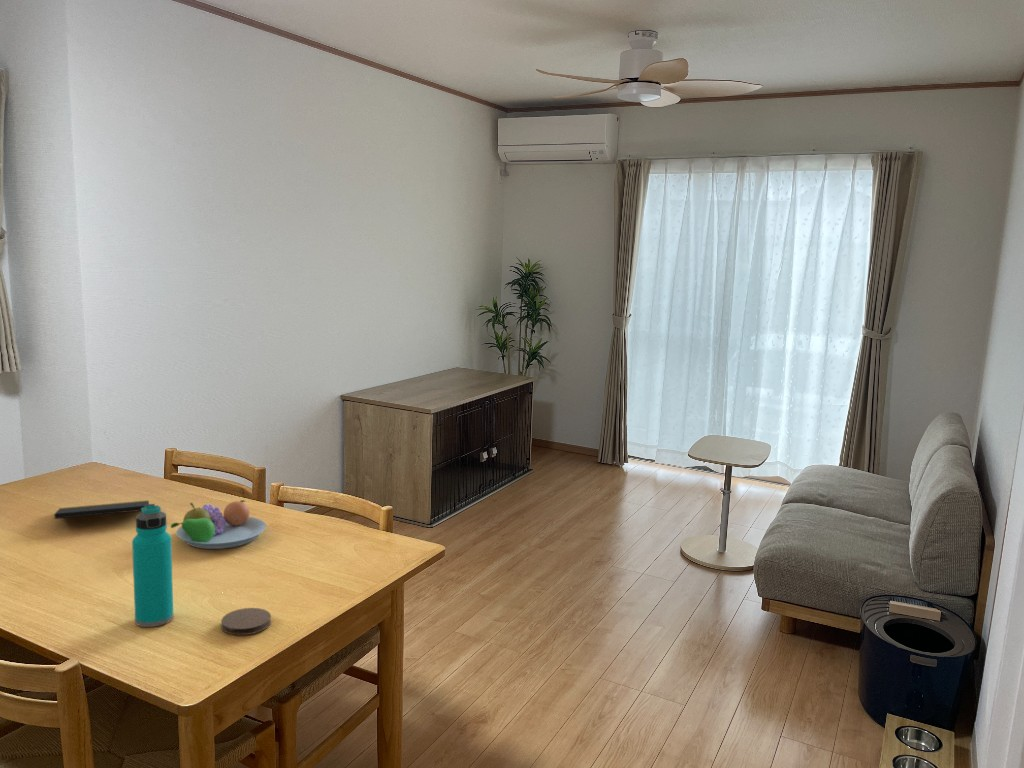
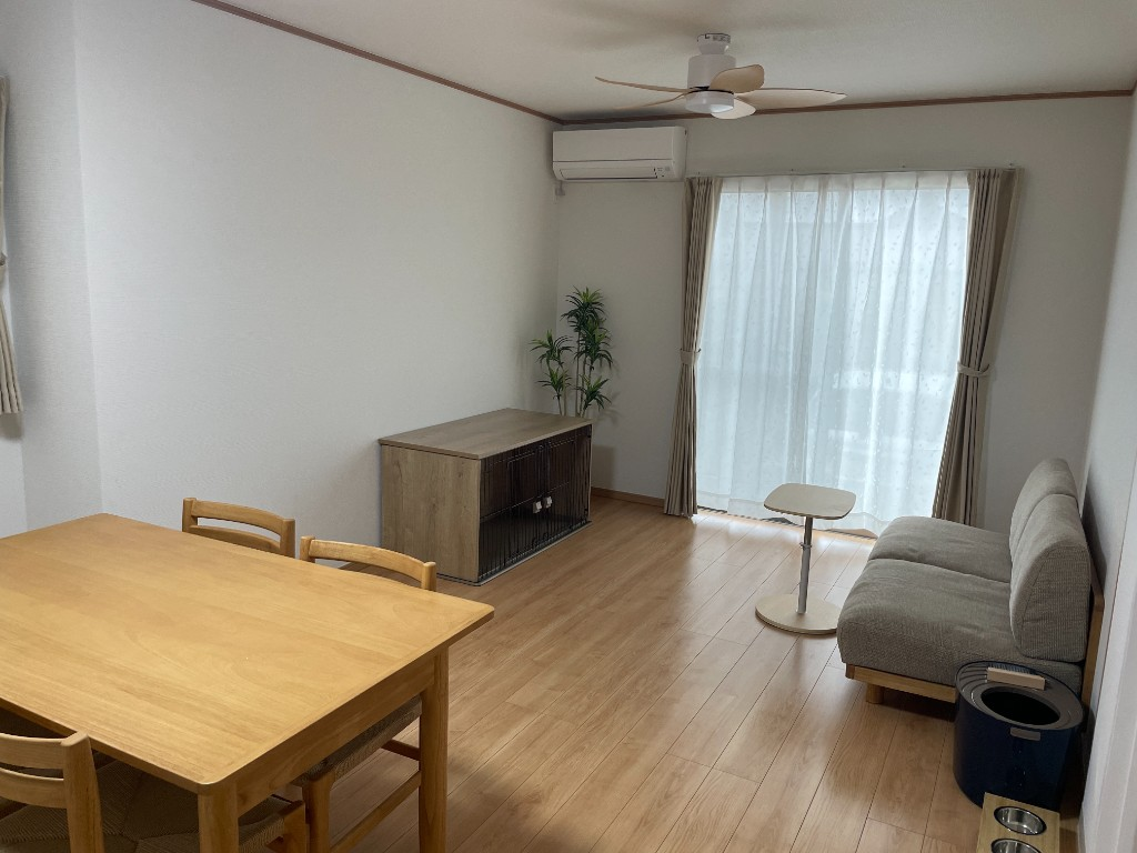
- water bottle (152, 563)
- notepad (104, 509)
- fruit bowl (218, 521)
- coaster (246, 621)
